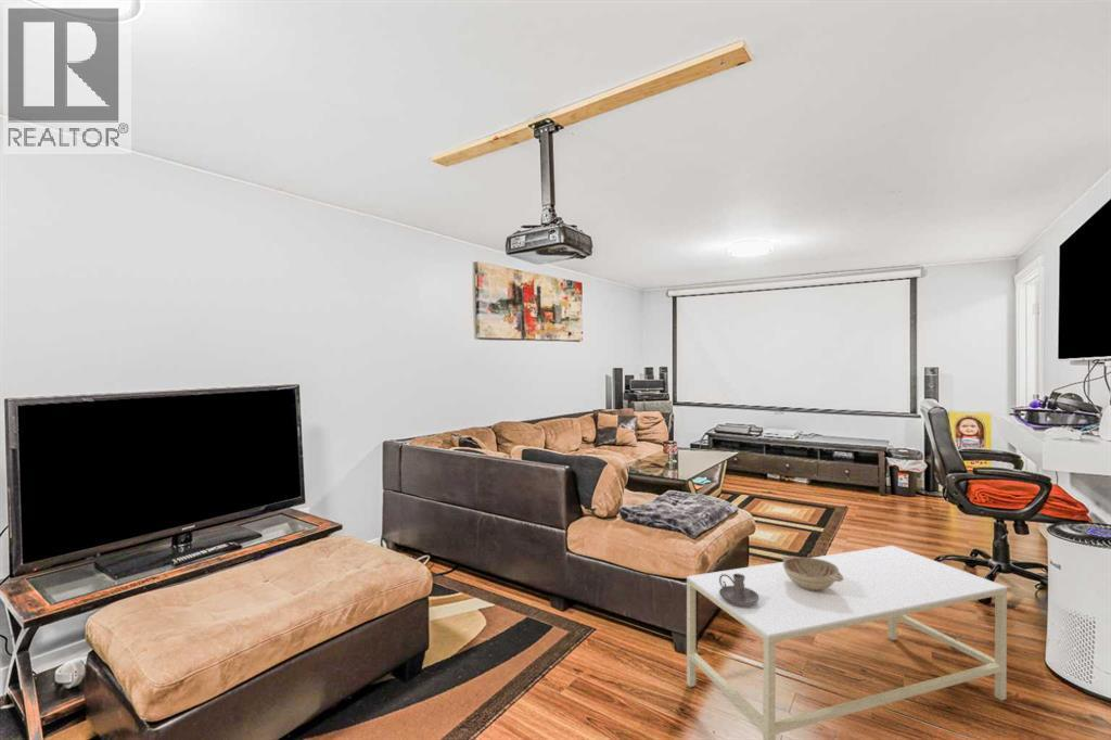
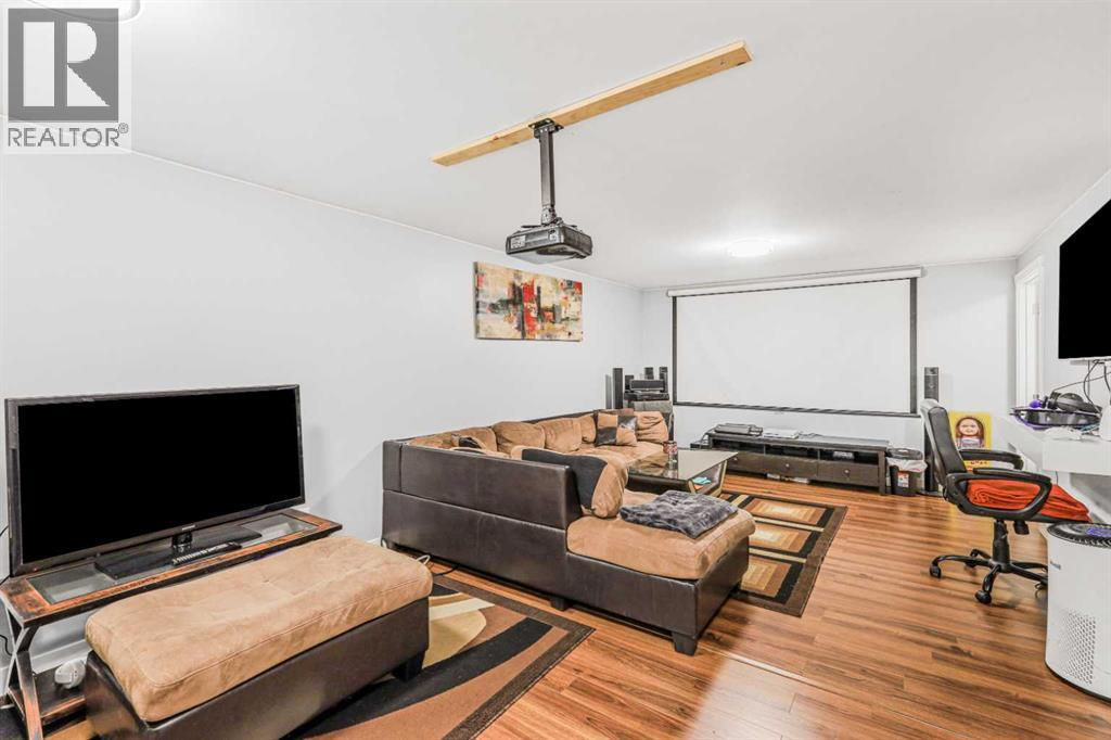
- coffee table (842, 627)
- decorative bowl (809, 574)
- candle holder (736, 586)
